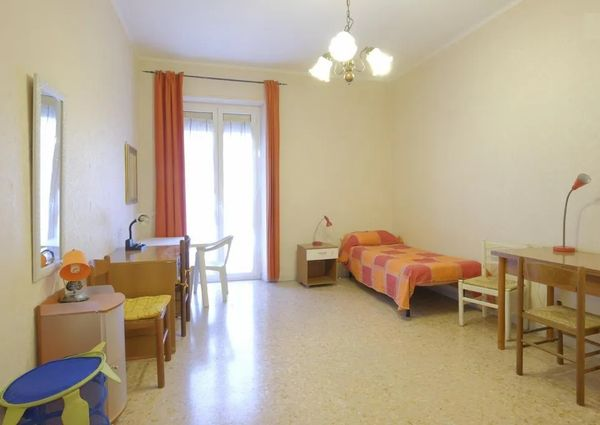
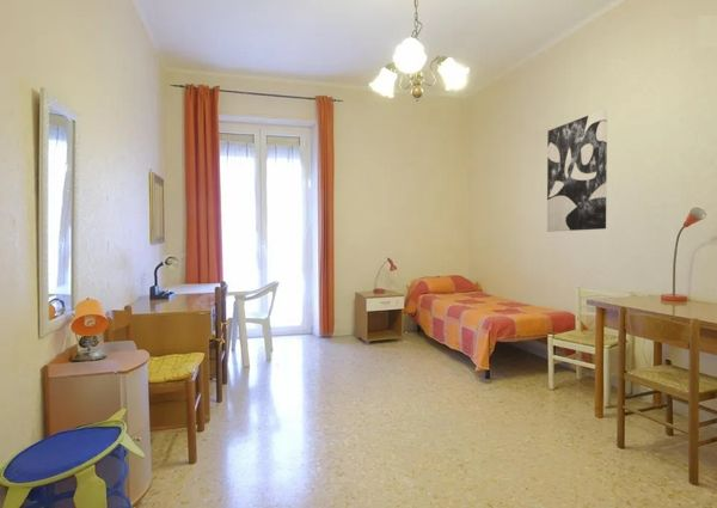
+ wall art (574, 176)
